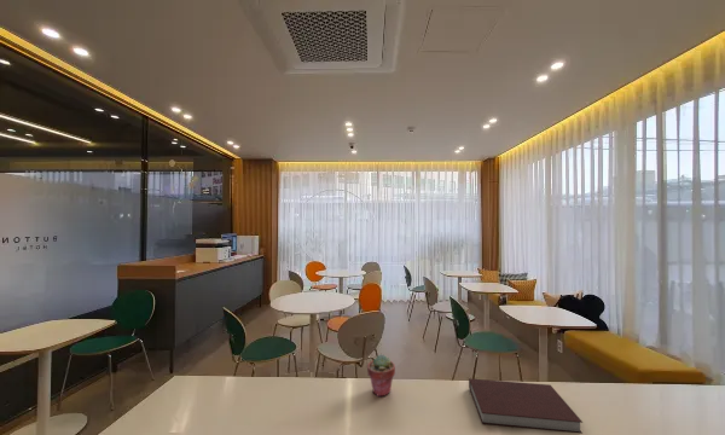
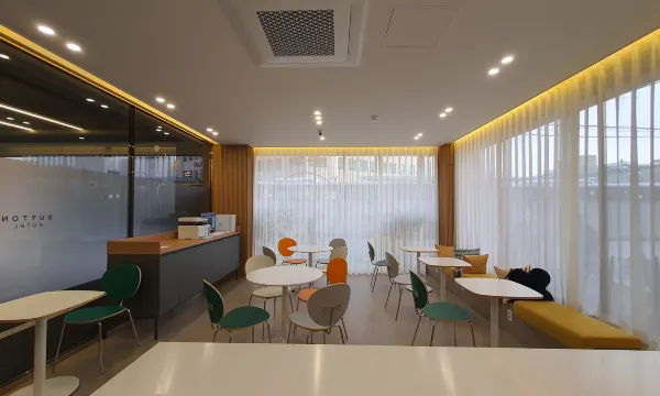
- potted succulent (381, 372)
- notebook (518, 402)
